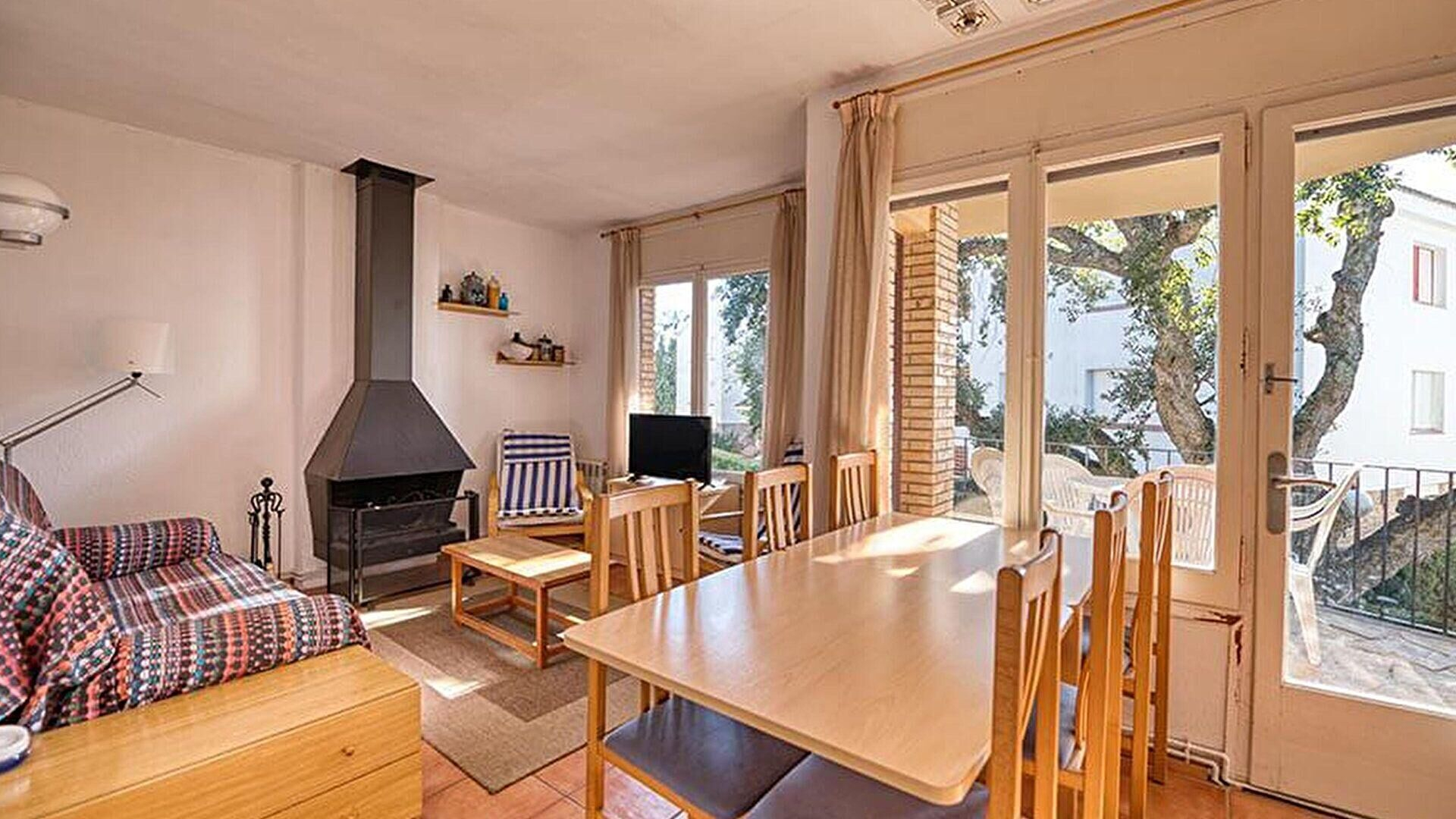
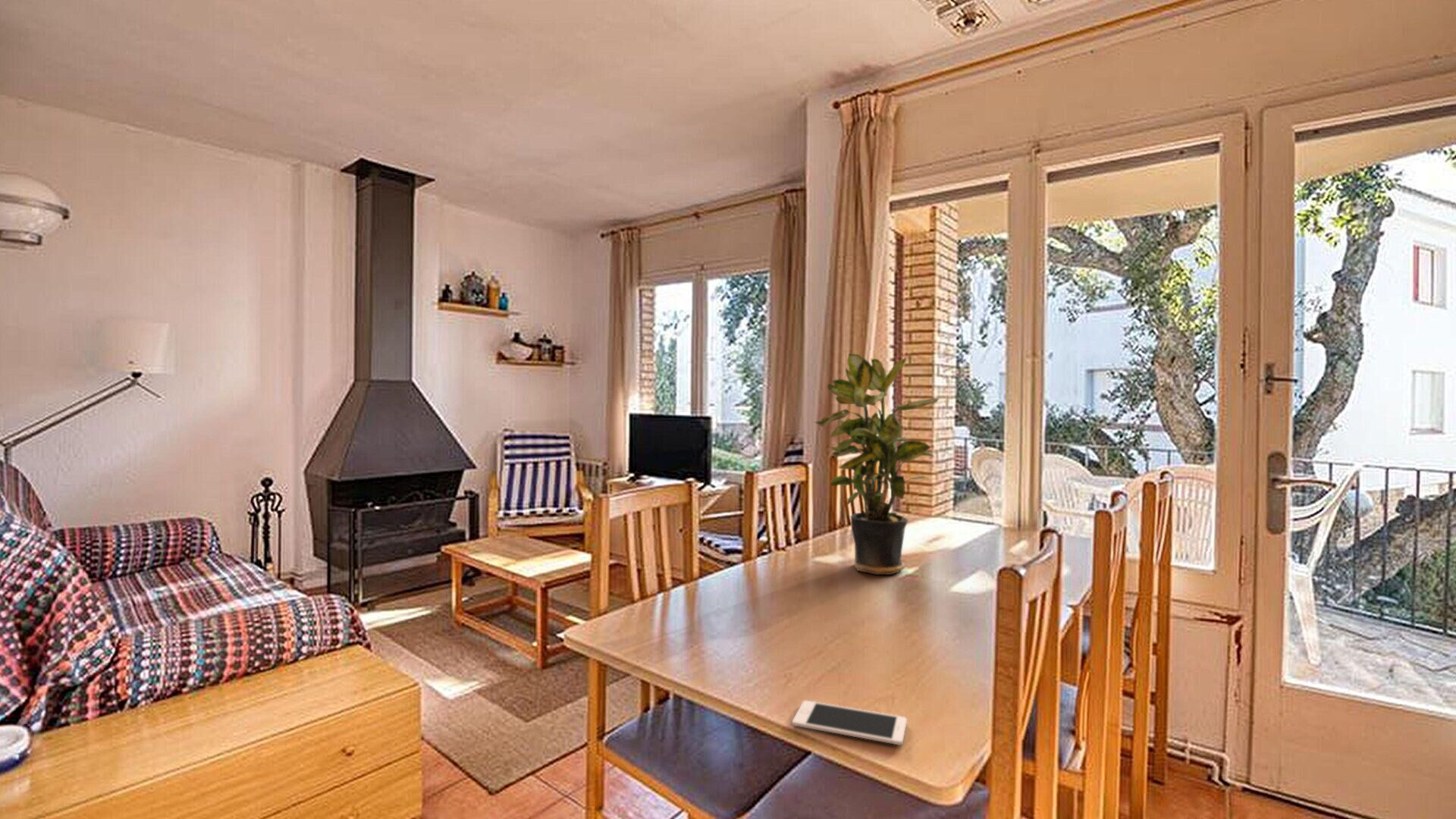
+ cell phone (849, 721)
+ potted plant (872, 461)
